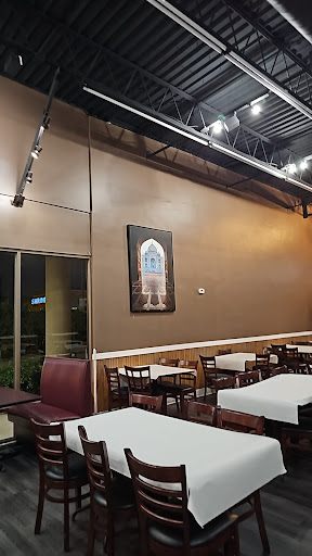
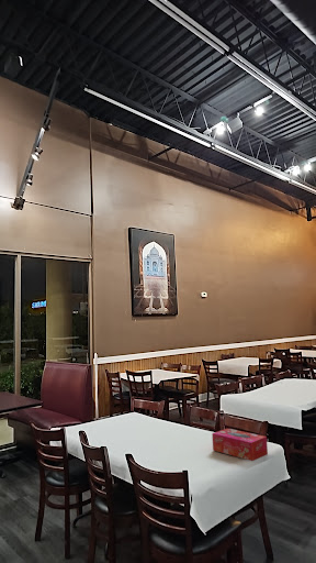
+ tissue box (239, 443)
